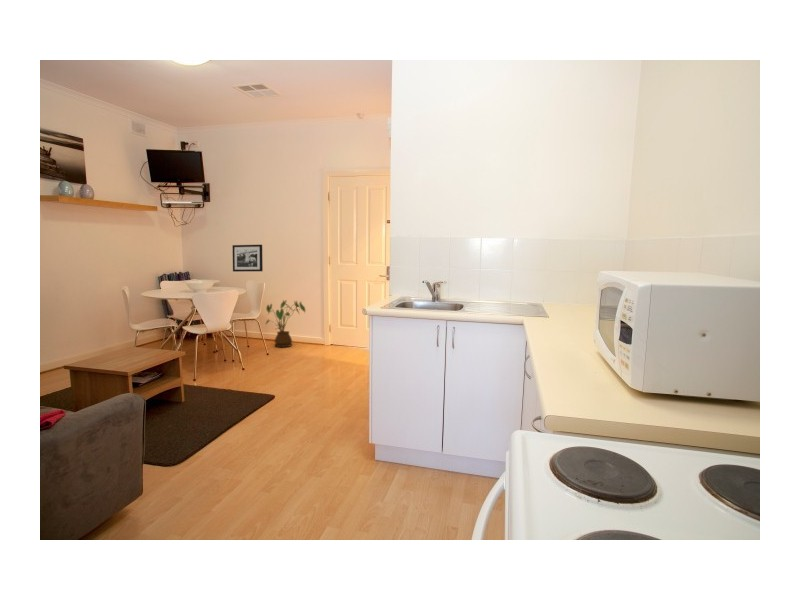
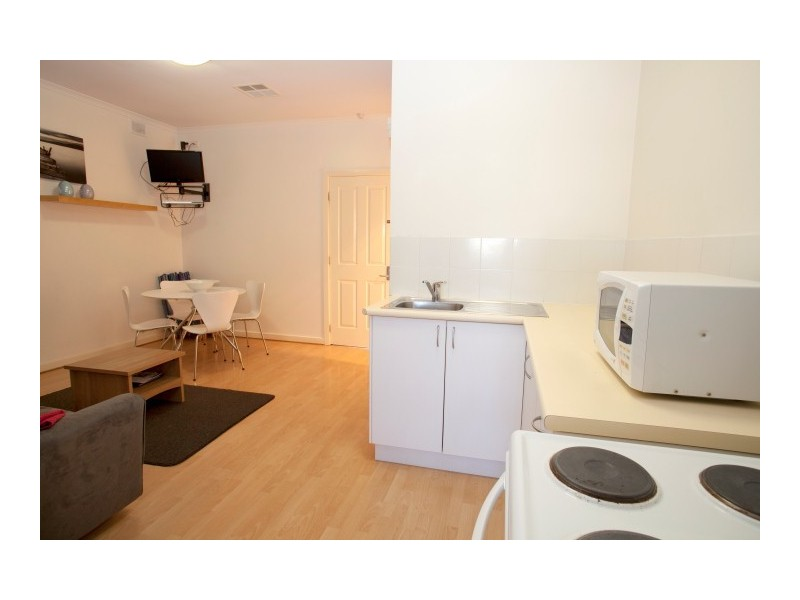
- house plant (283, 323)
- picture frame (247, 258)
